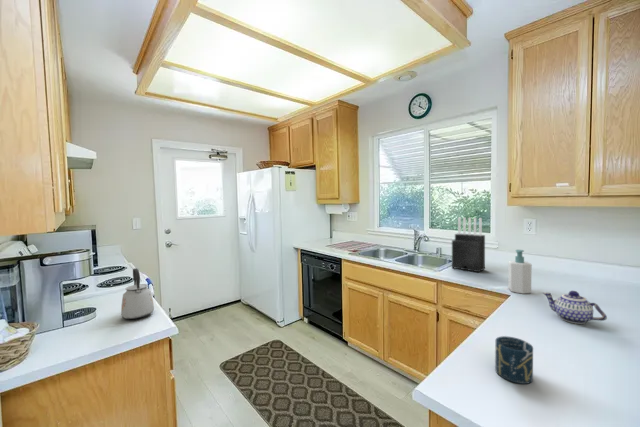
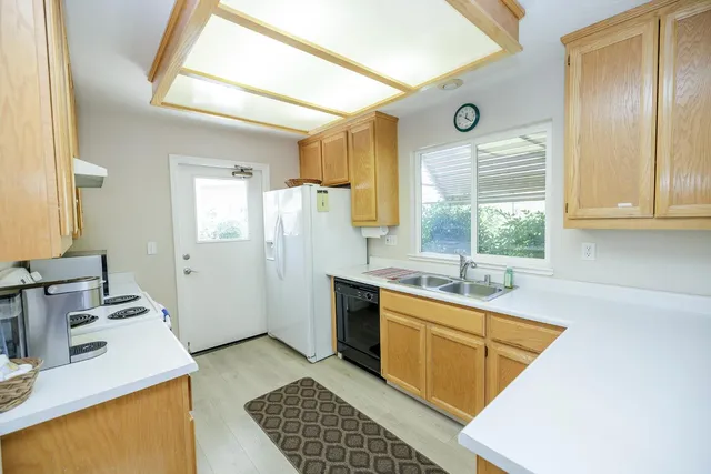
- cup (513, 361)
- kettle (136, 291)
- soap bottle (519, 270)
- teapot (572, 305)
- knife block (467, 243)
